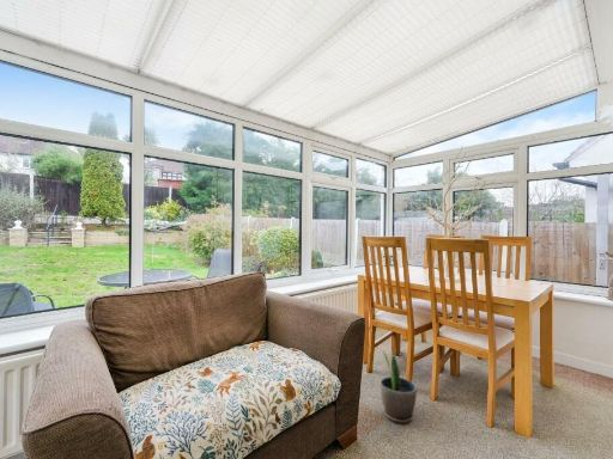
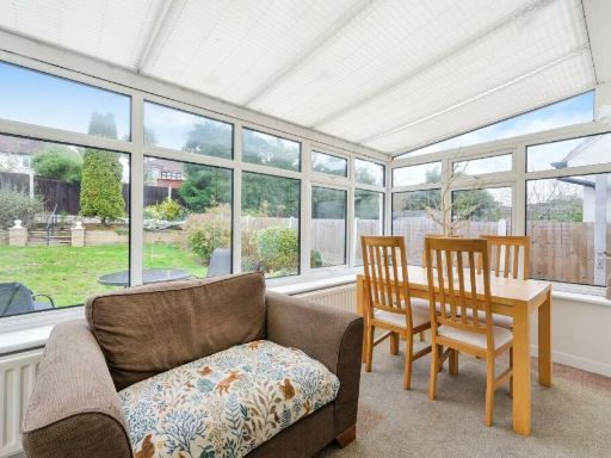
- potted plant (397, 382)
